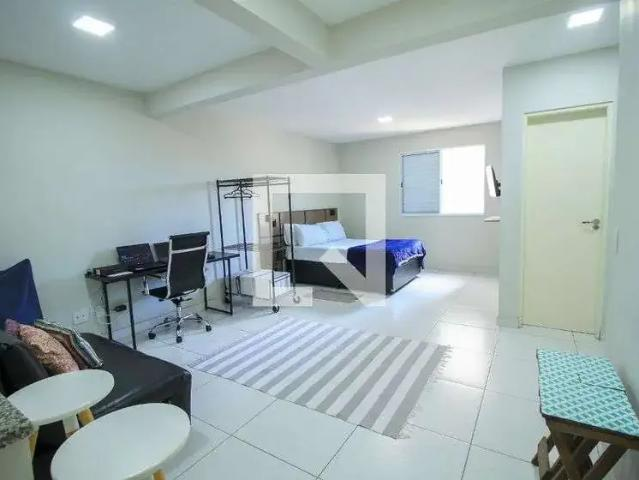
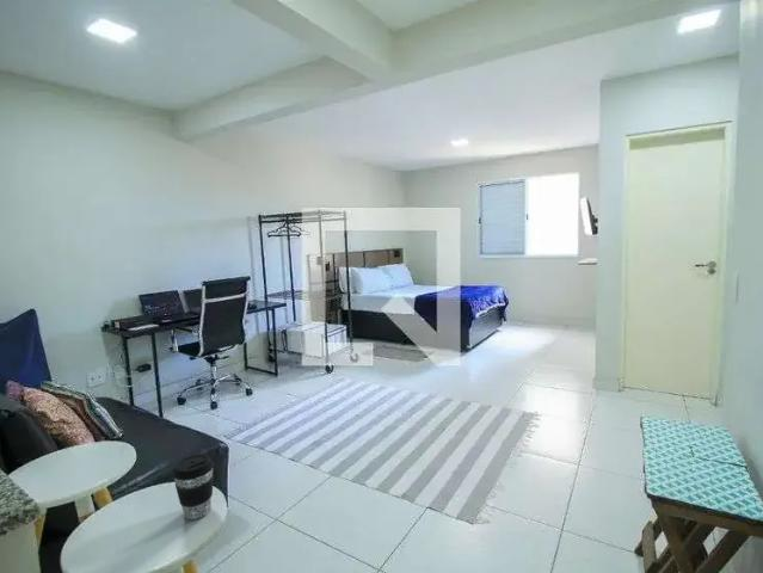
+ coffee cup (195, 486)
